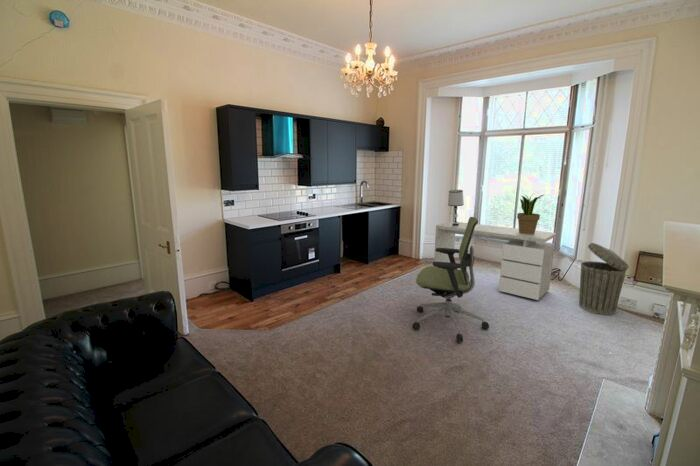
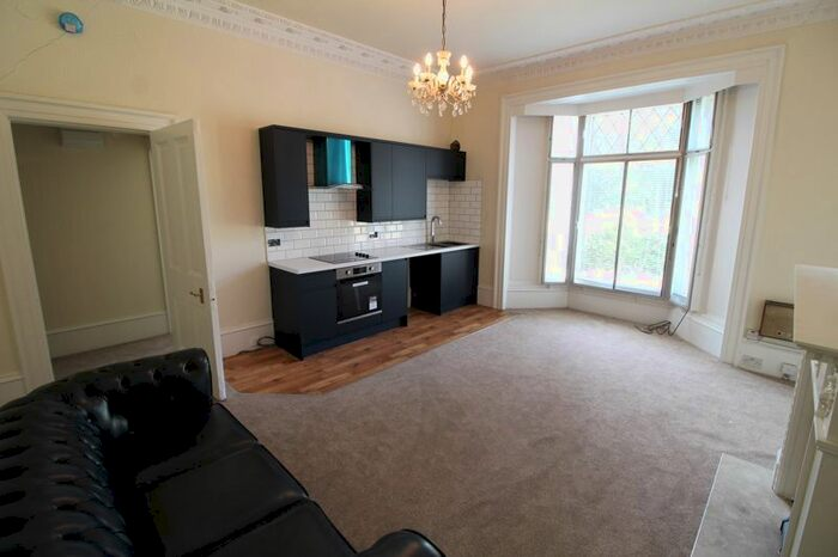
- table lamp (456, 208)
- desk (502, 256)
- potted plant (530, 213)
- trash can (602, 277)
- office chair (453, 272)
